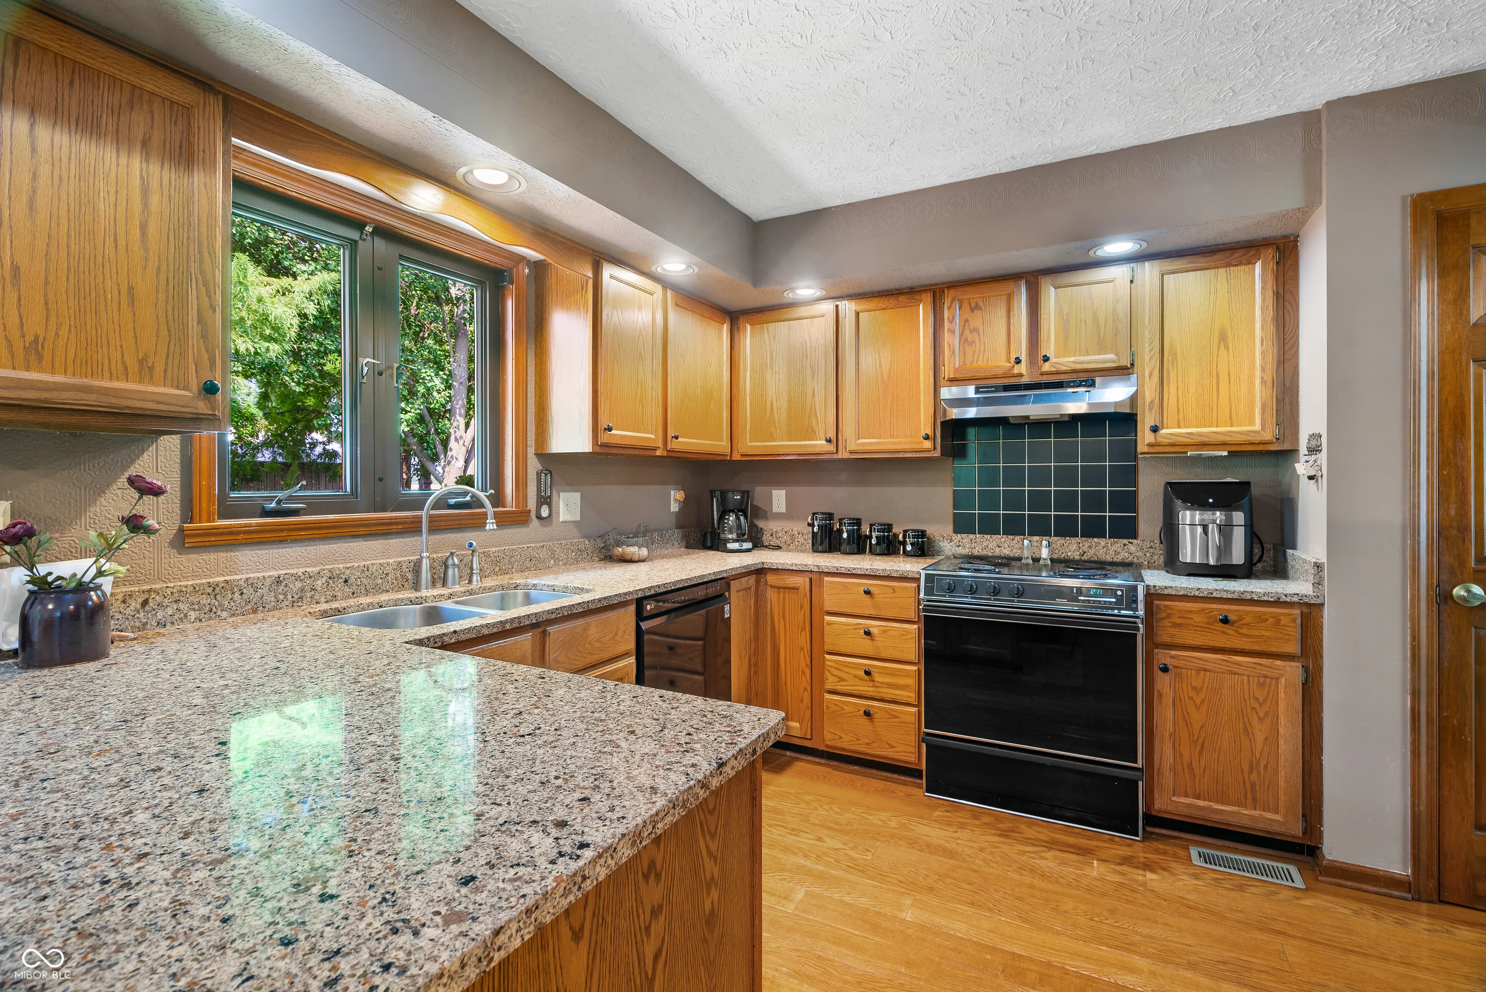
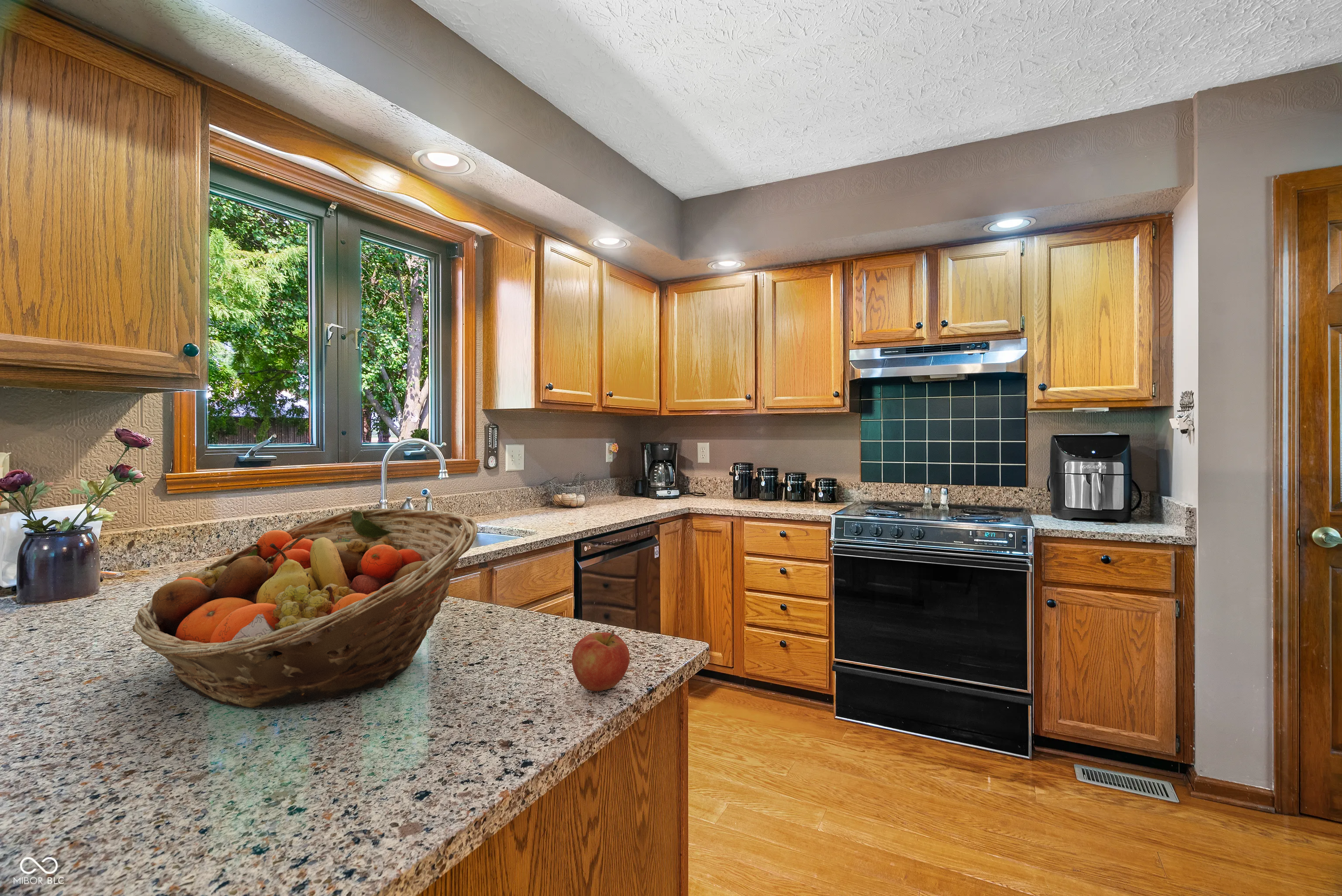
+ fruit basket (319, 590)
+ apple (601, 658)
